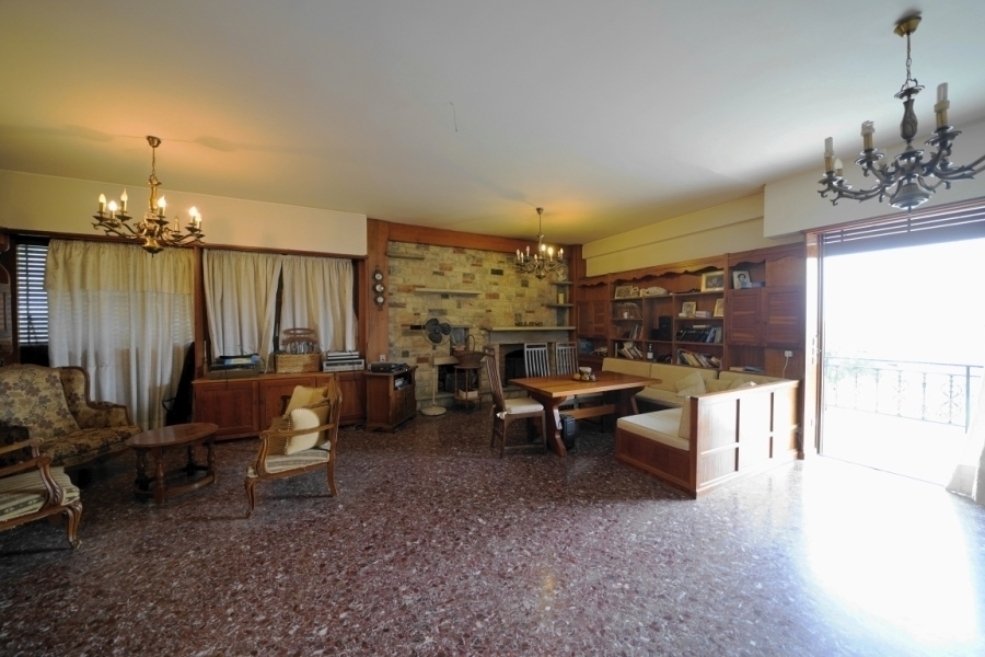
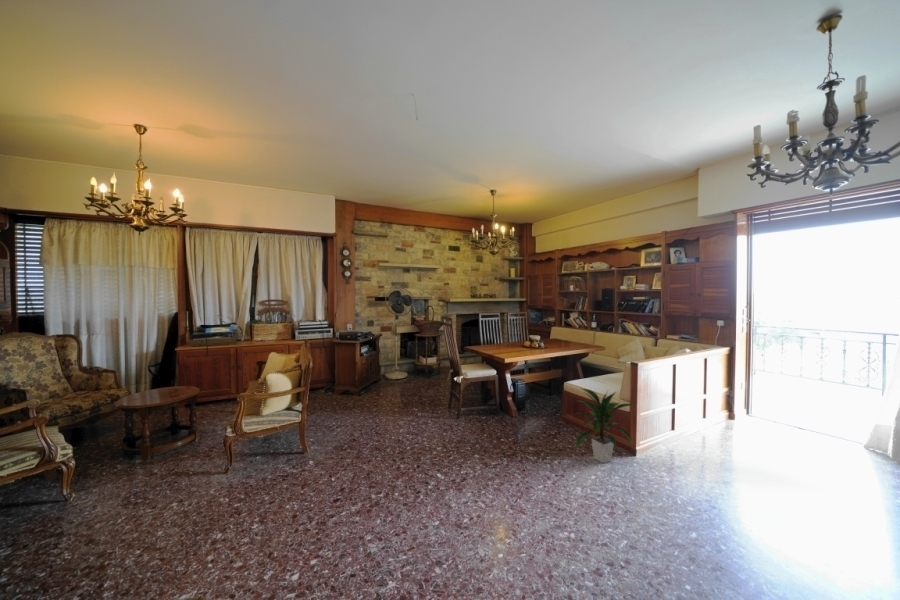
+ indoor plant (599, 422)
